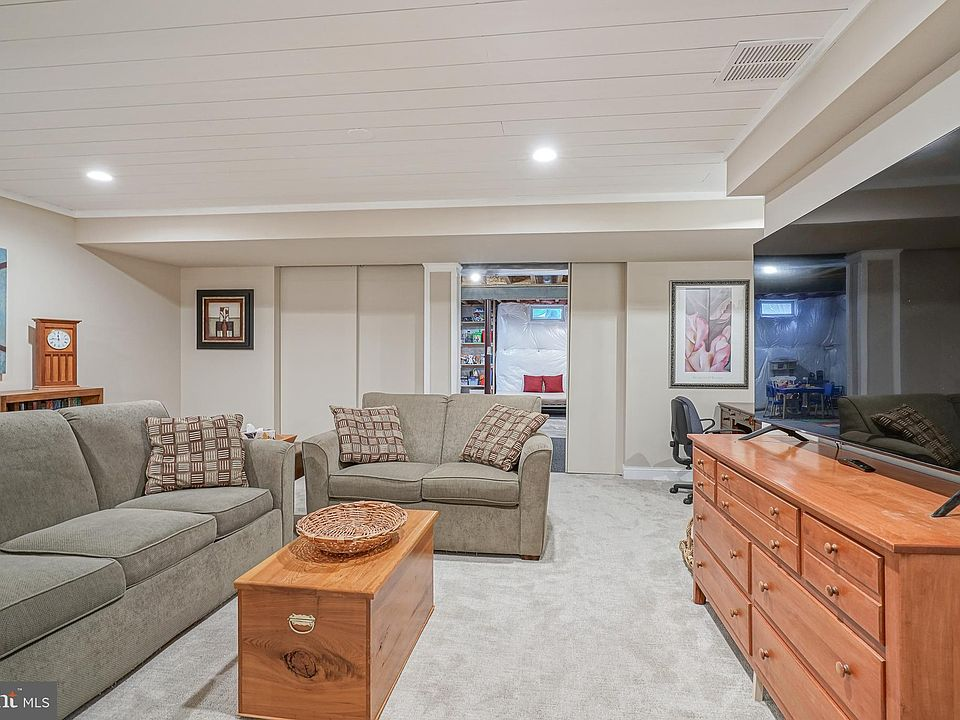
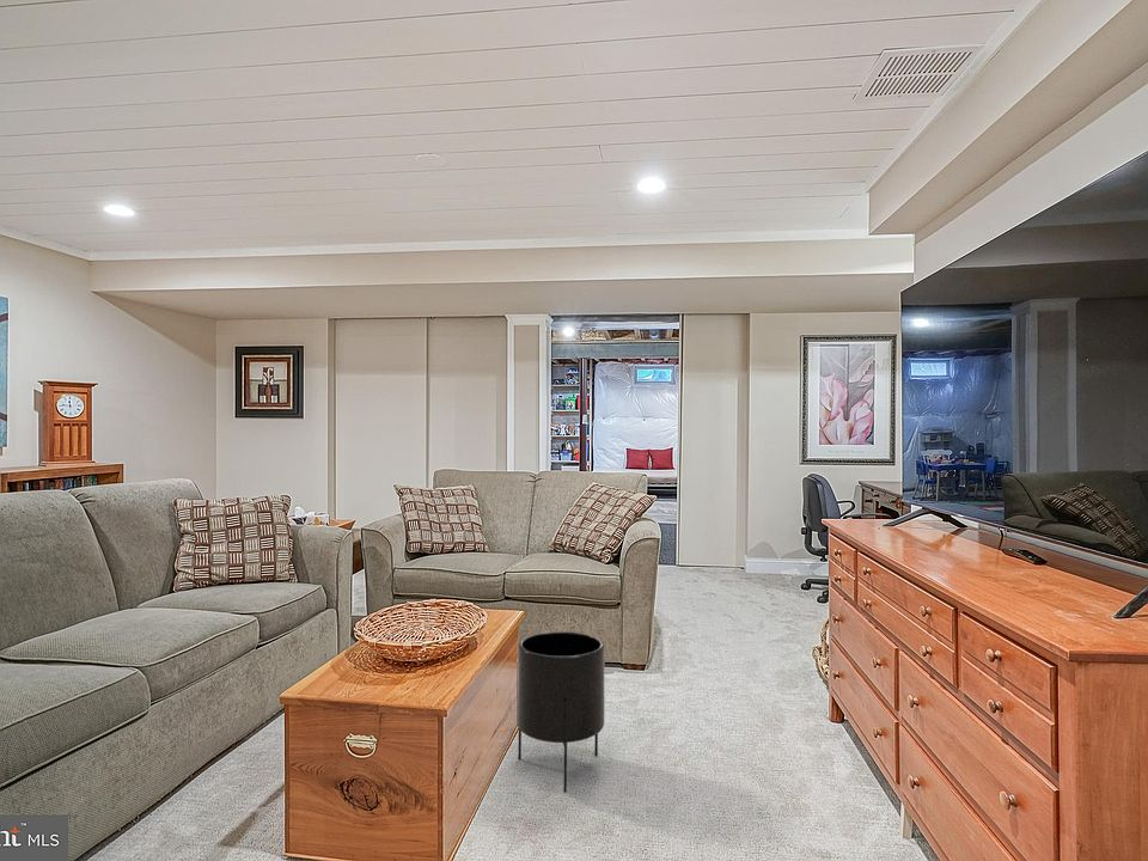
+ planter (560, 706)
